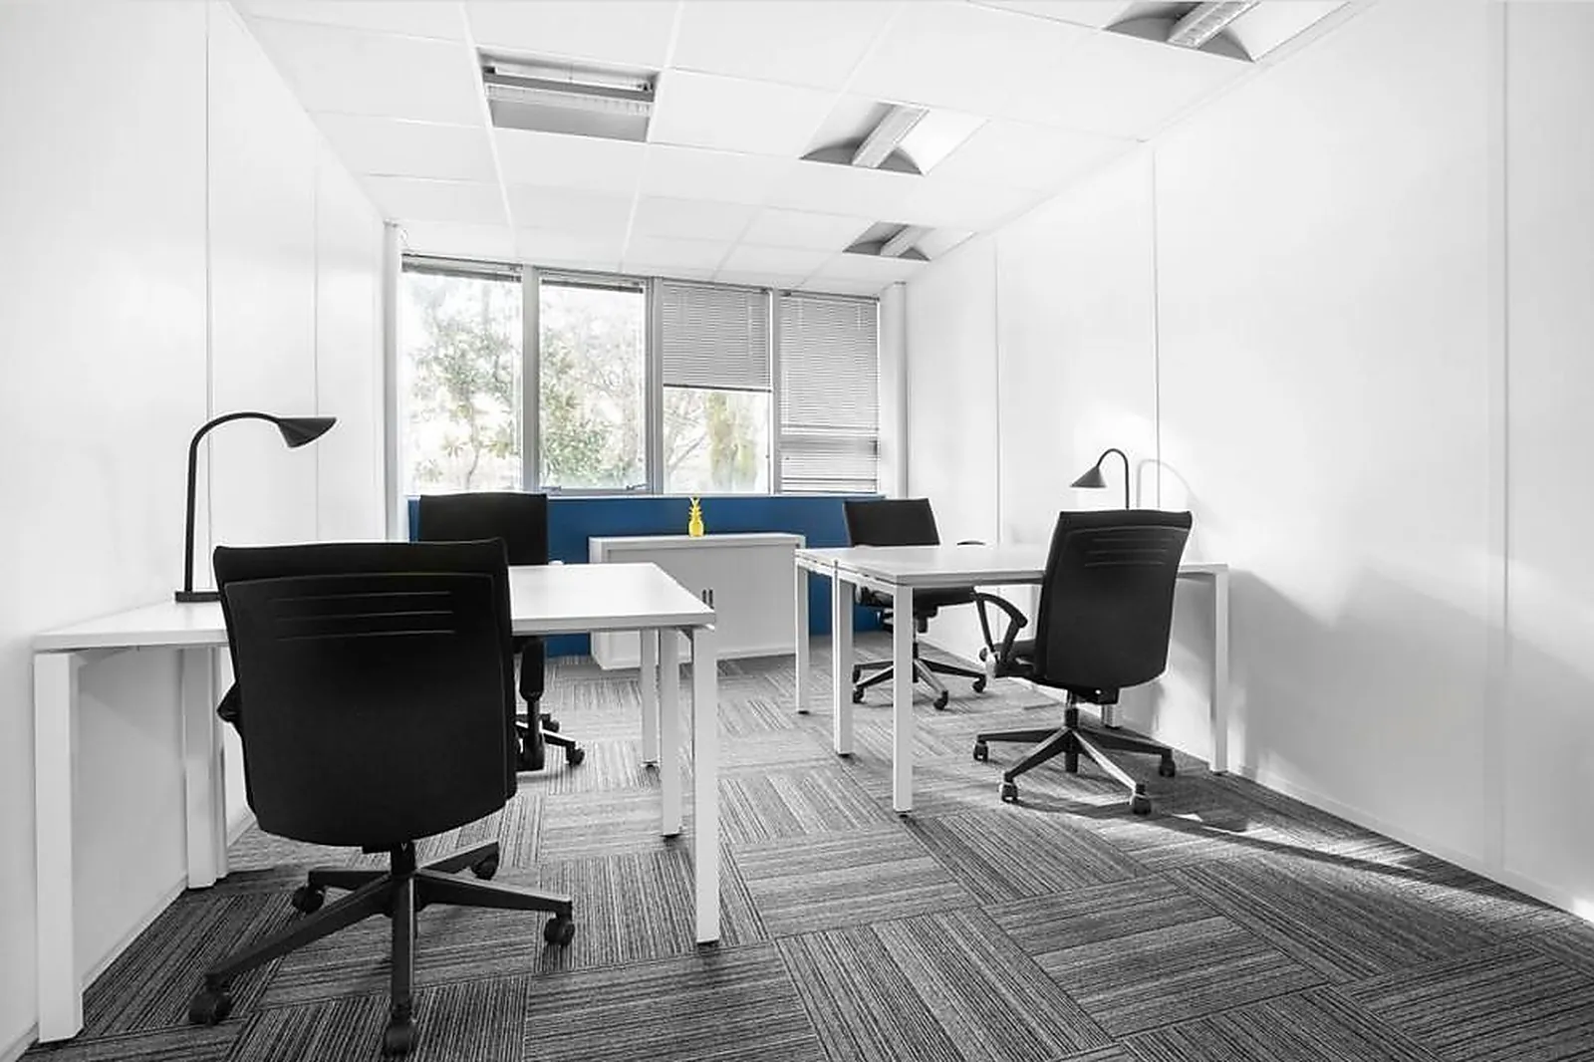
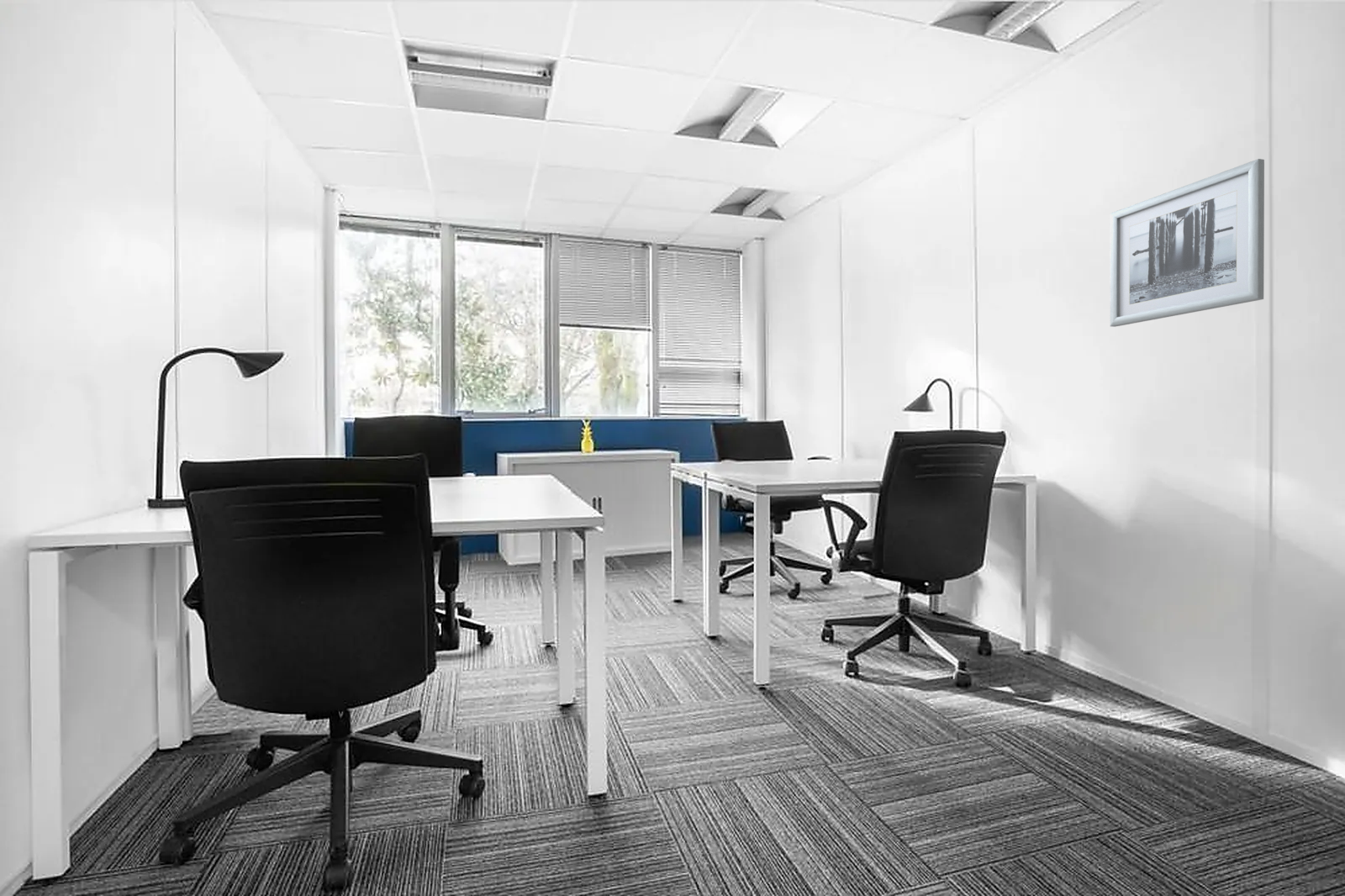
+ wall art (1179, 251)
